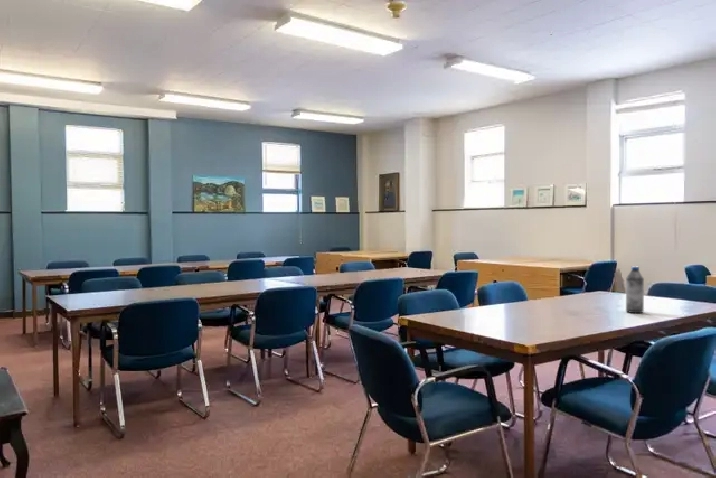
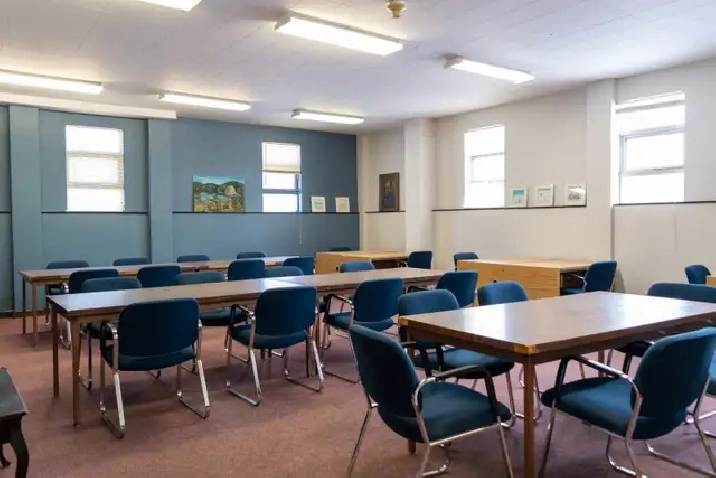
- water bottle (634, 289)
